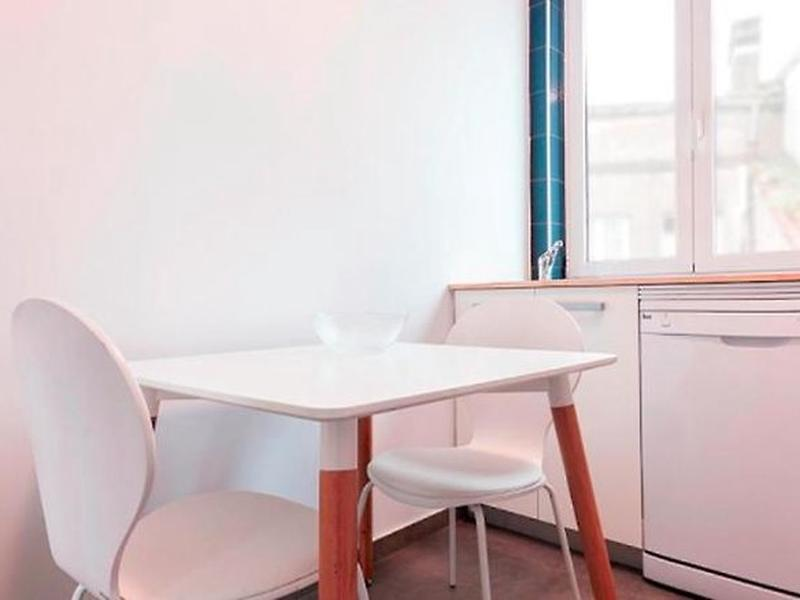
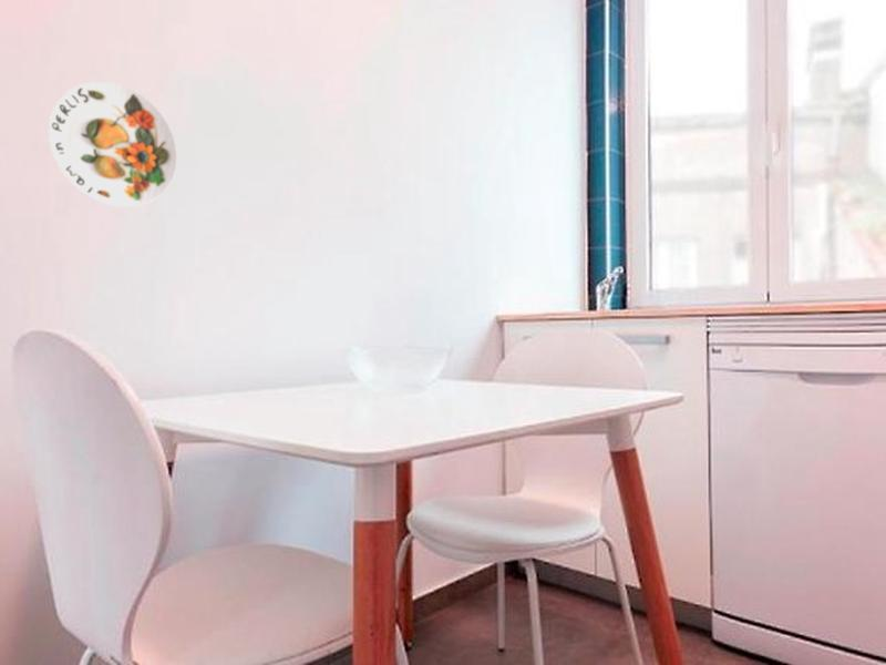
+ decorative plate (115, 145)
